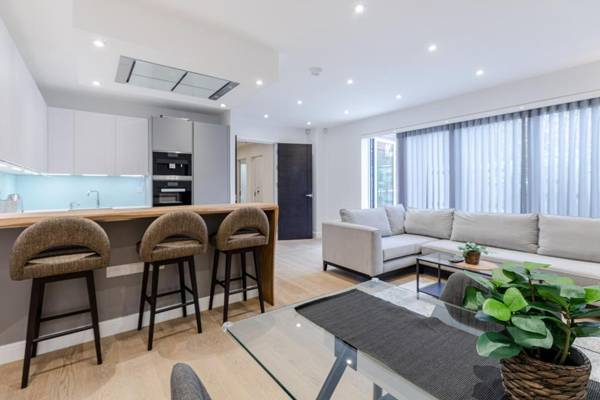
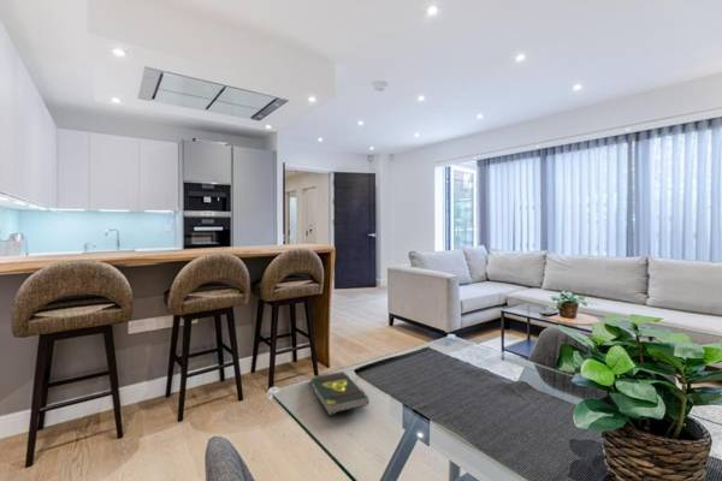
+ book (337, 390)
